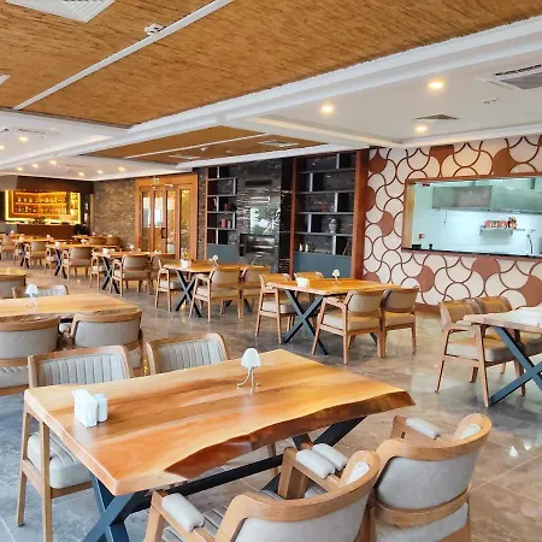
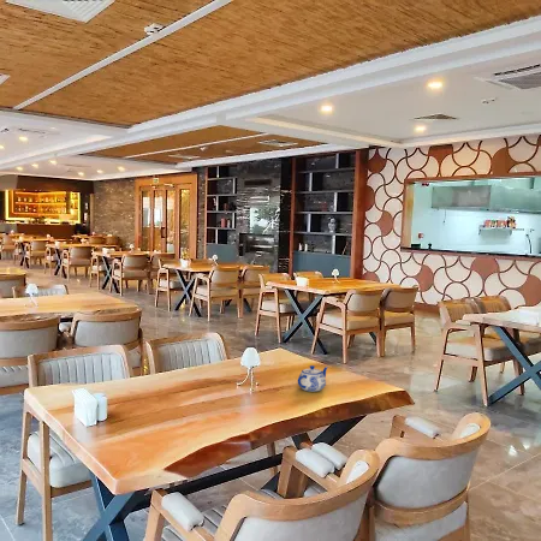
+ teapot (313, 376)
